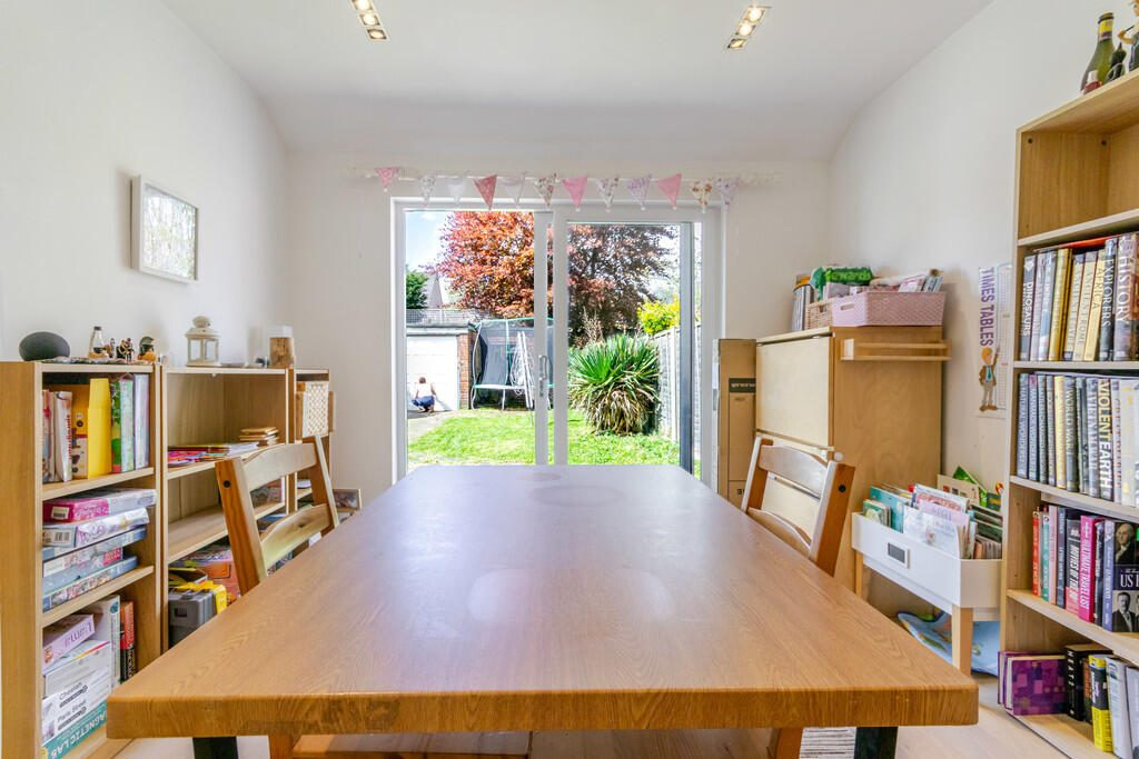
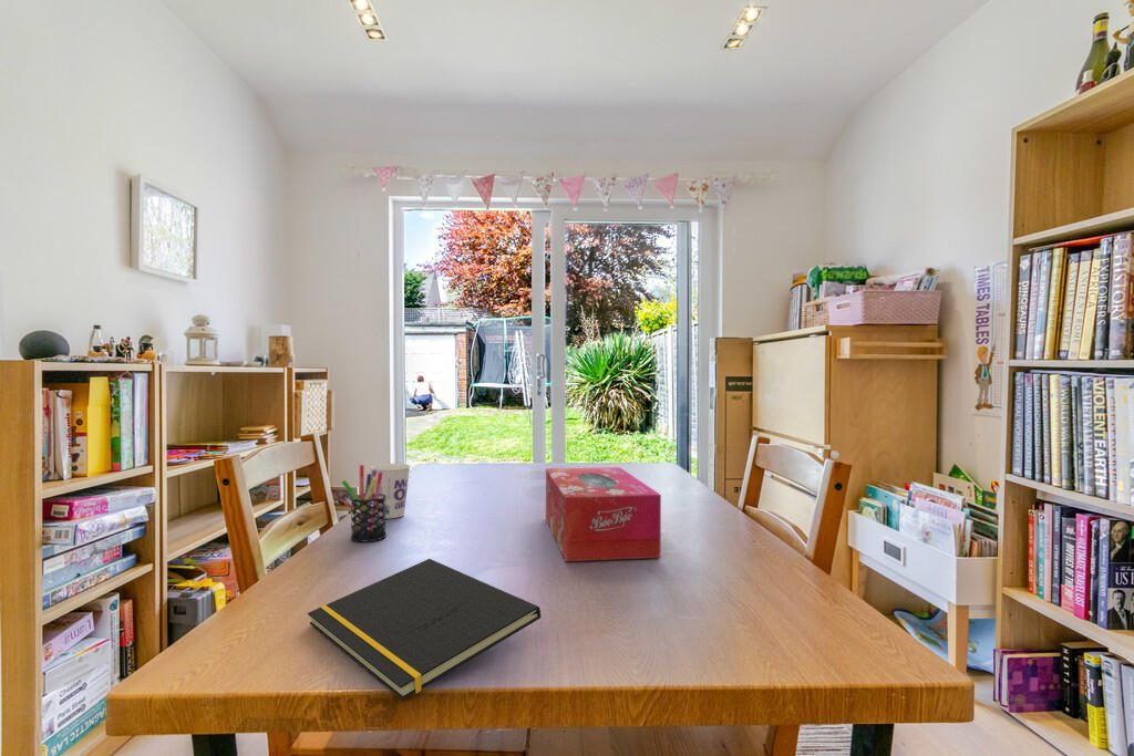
+ pen holder (363, 501)
+ tissue box (596, 507)
+ cup (390, 490)
+ notepad (419, 615)
